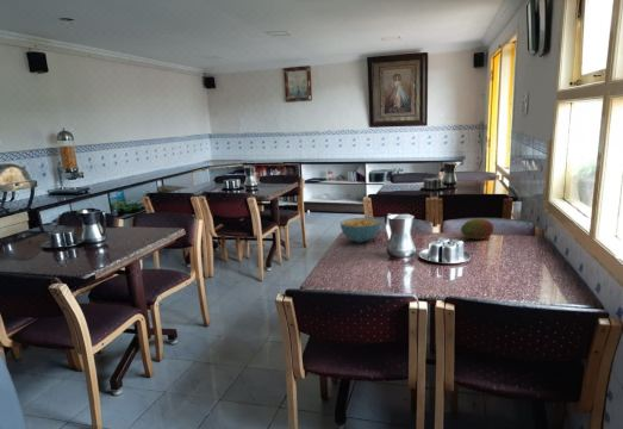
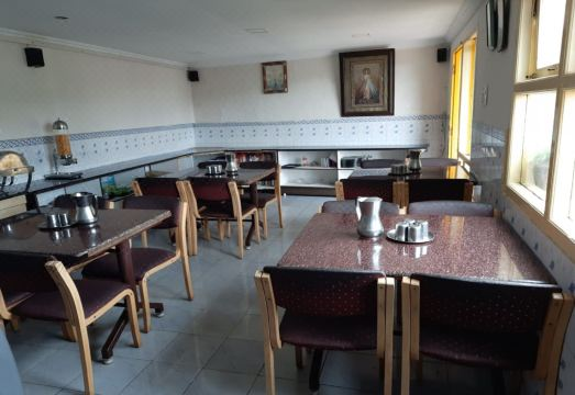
- fruit (476, 229)
- cereal bowl (360, 231)
